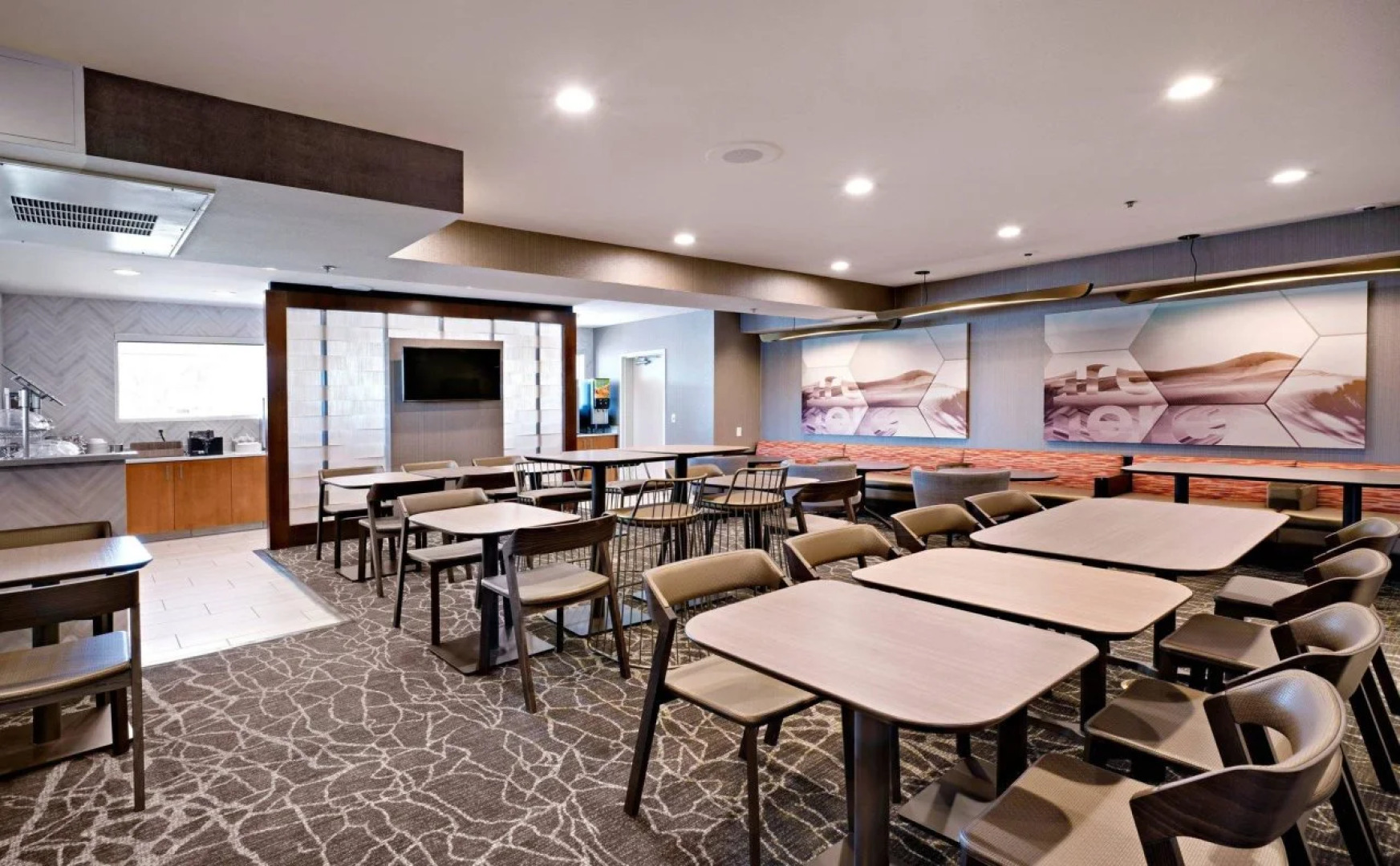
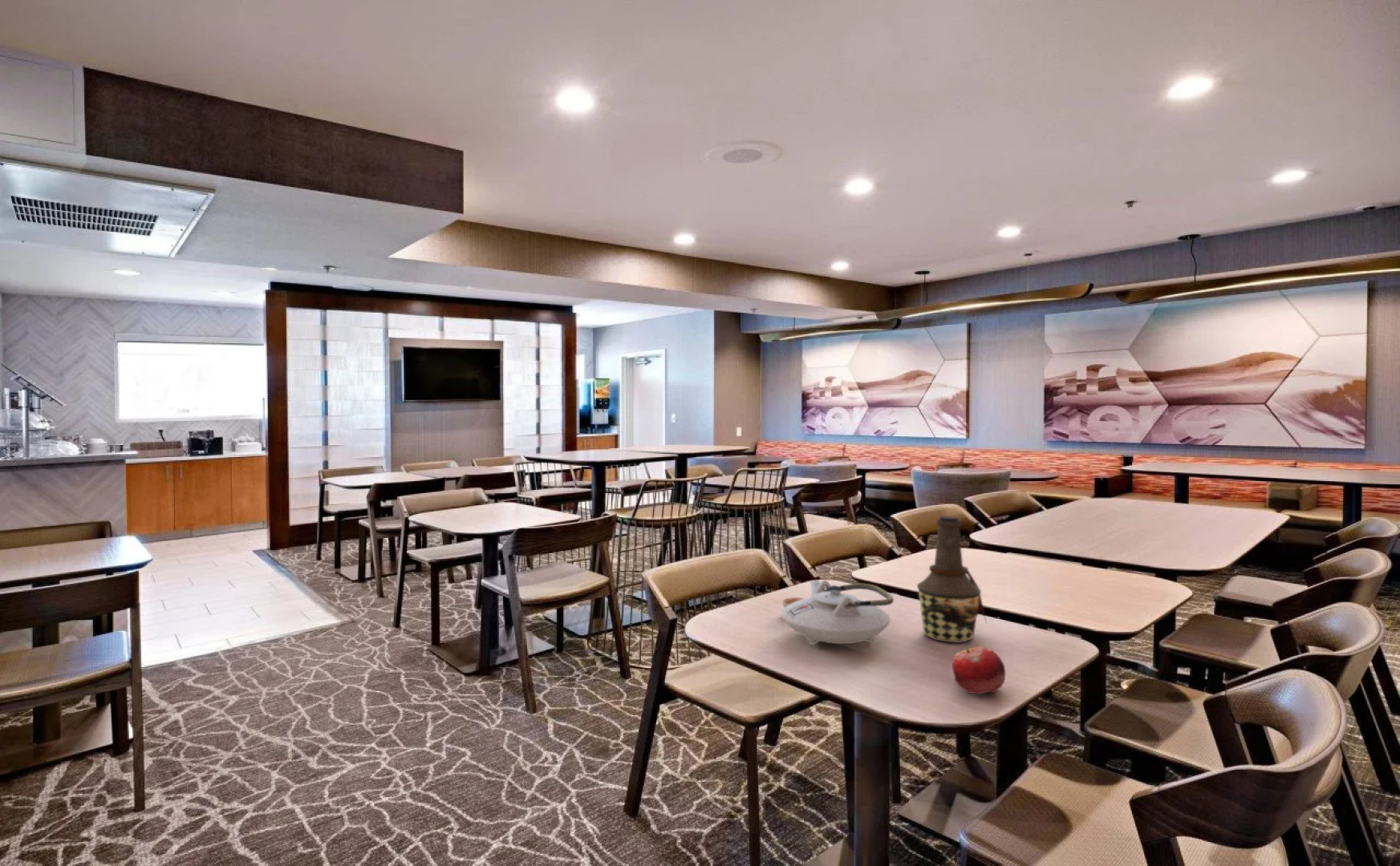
+ fruit (977, 668)
+ bottle (952, 576)
+ teapot (828, 605)
